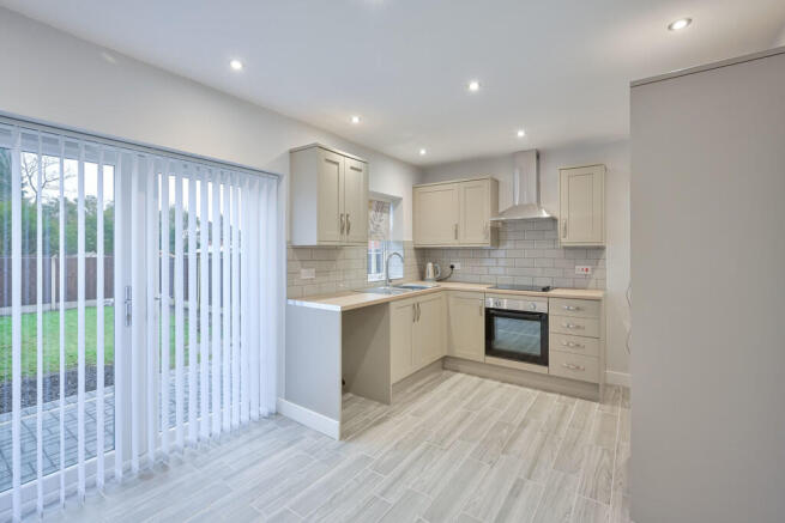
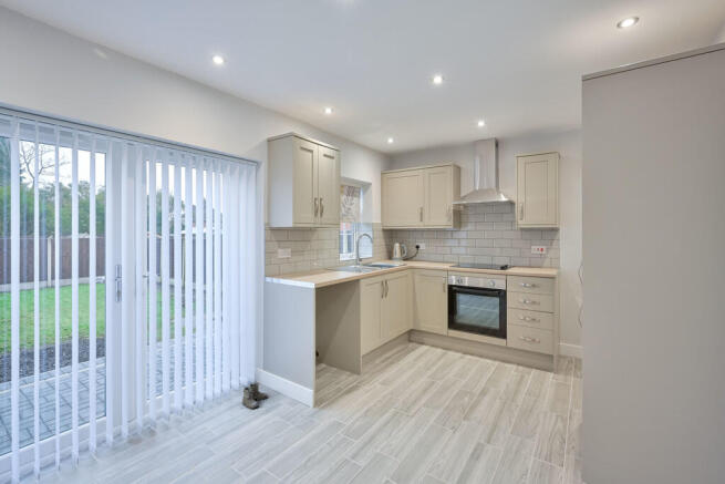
+ boots (253, 394)
